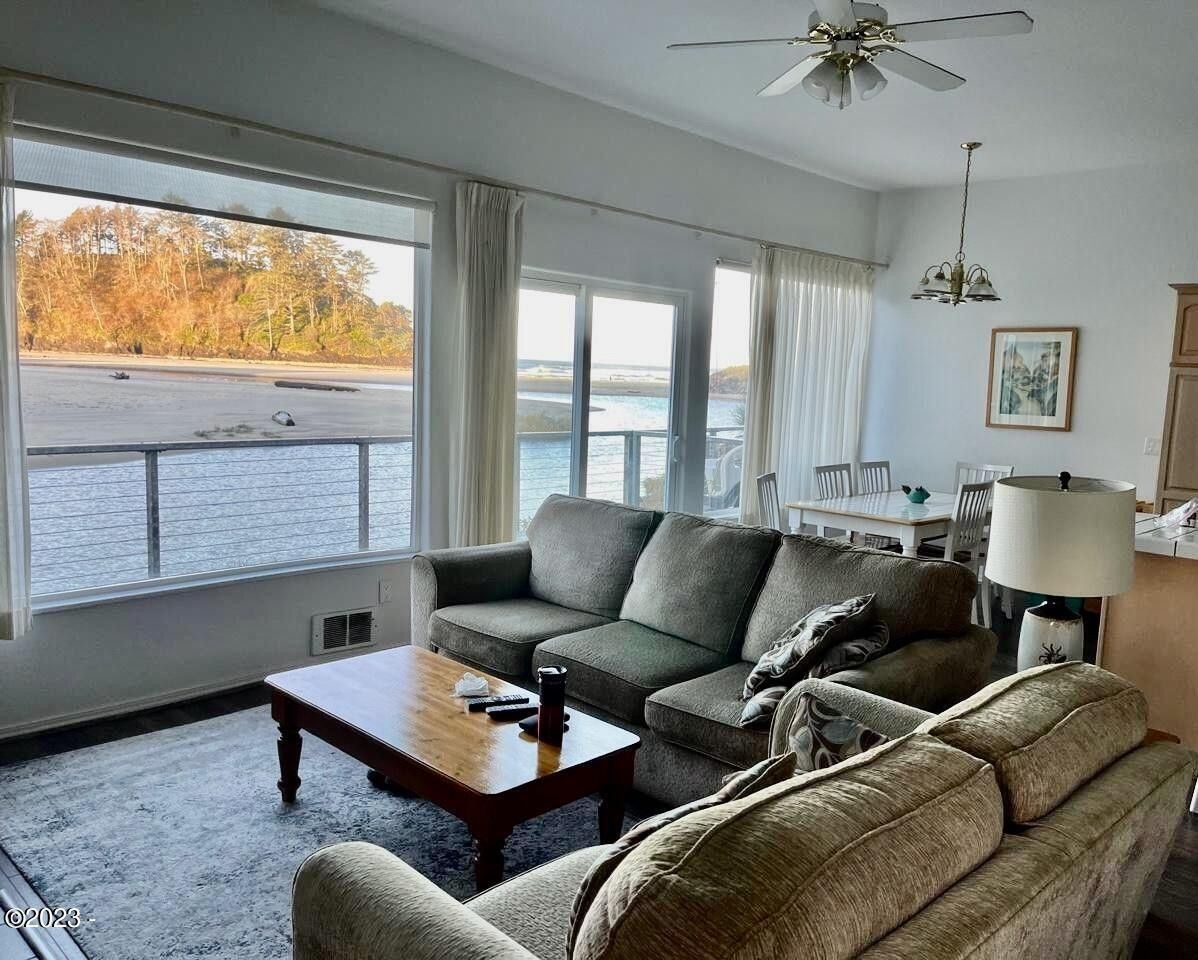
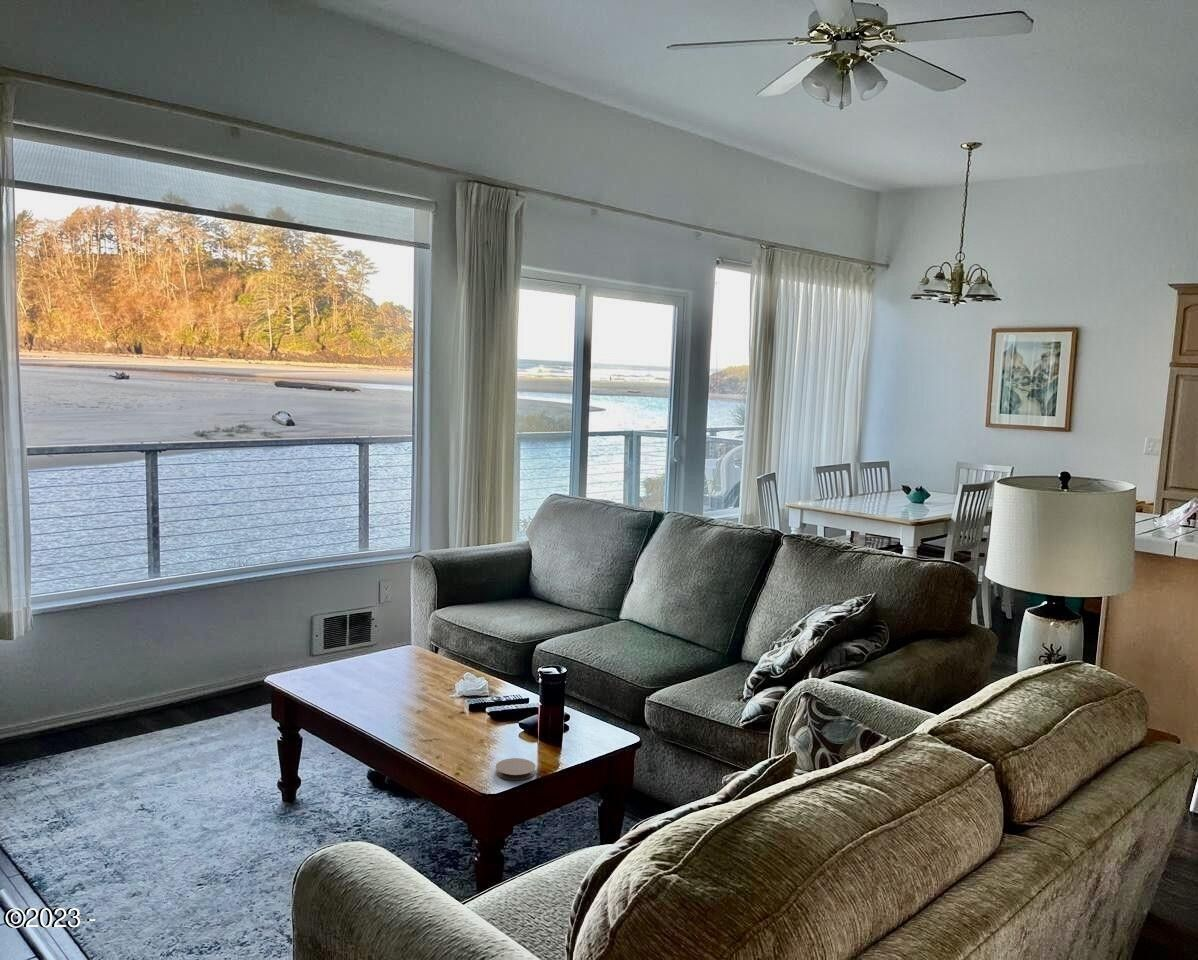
+ coaster (515, 768)
